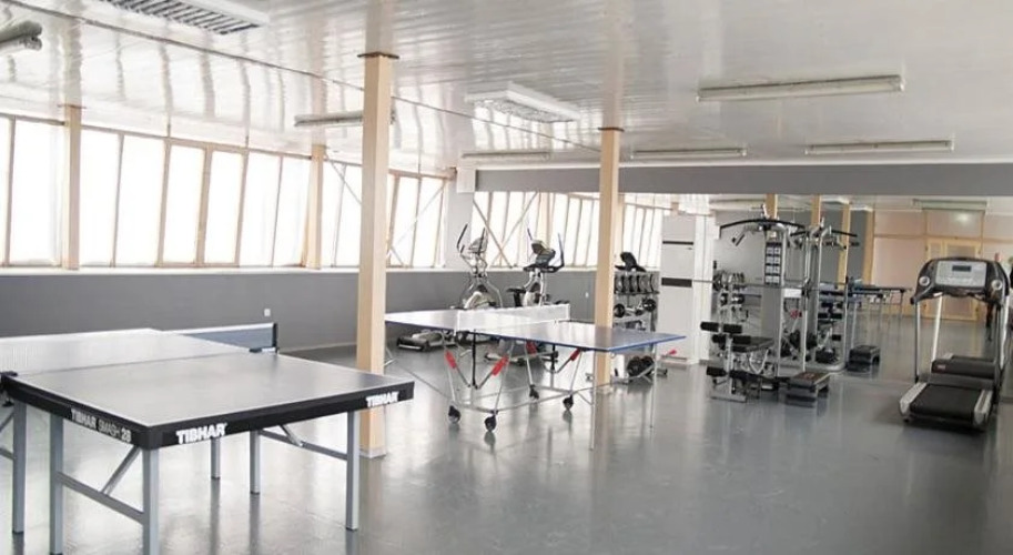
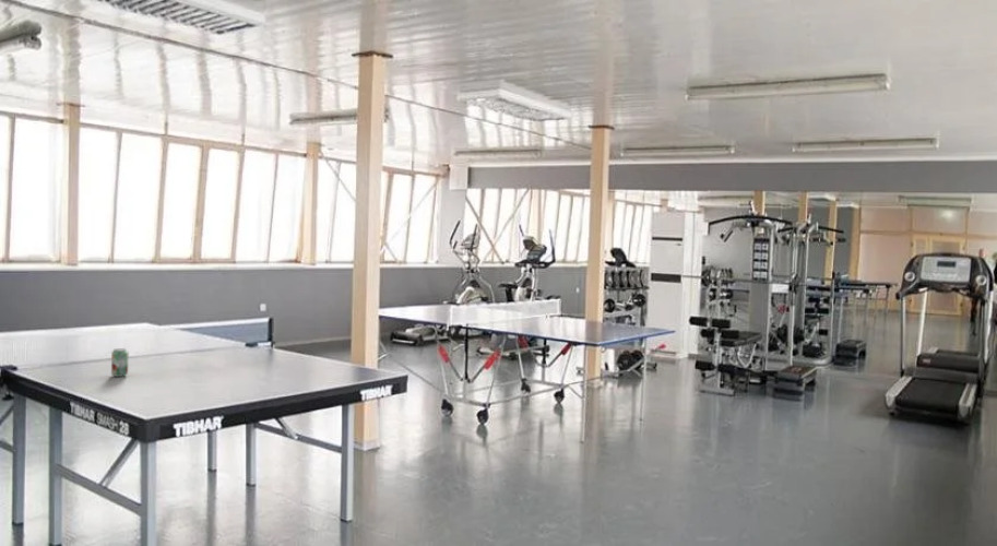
+ beverage can (119, 361)
